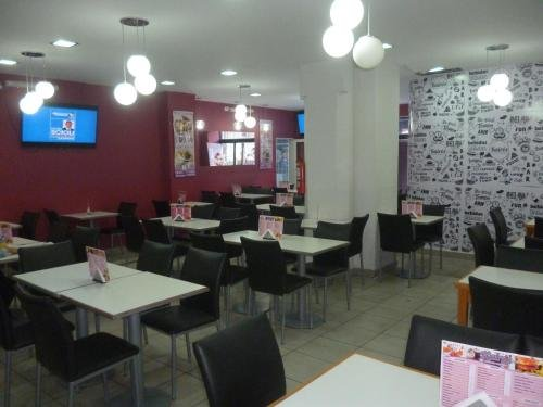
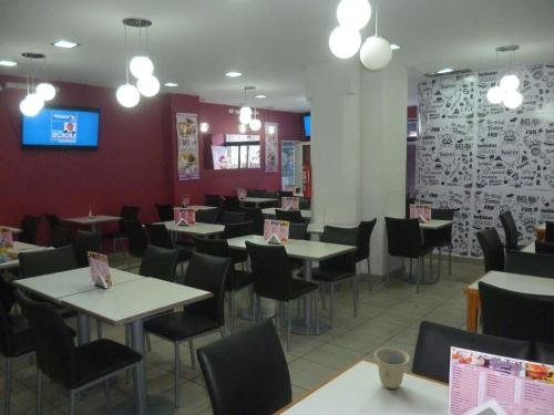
+ cup (391, 370)
